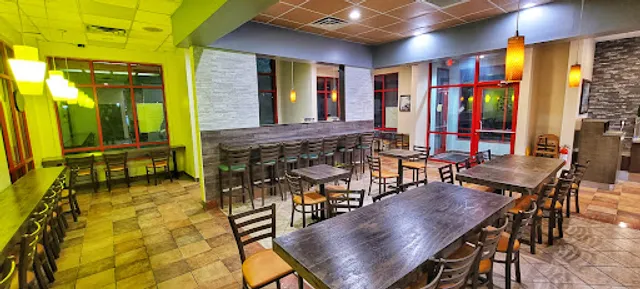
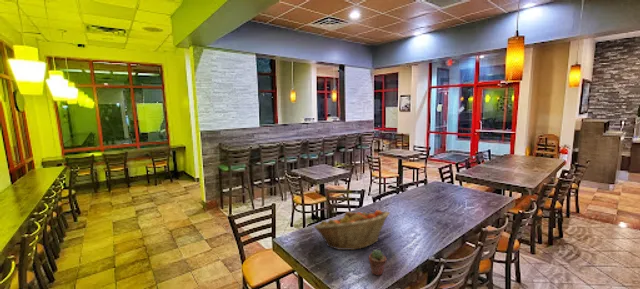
+ fruit basket (352, 225)
+ potted succulent (377, 261)
